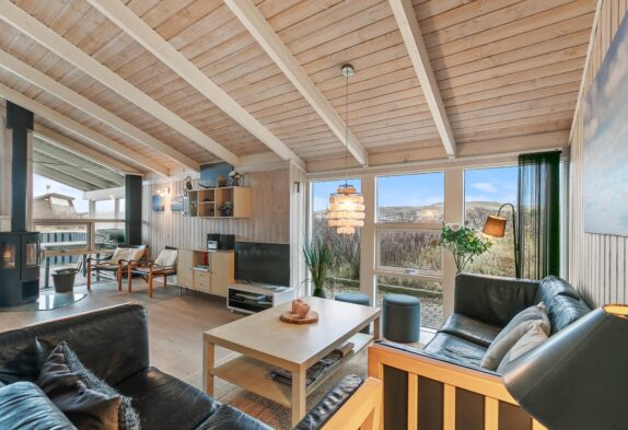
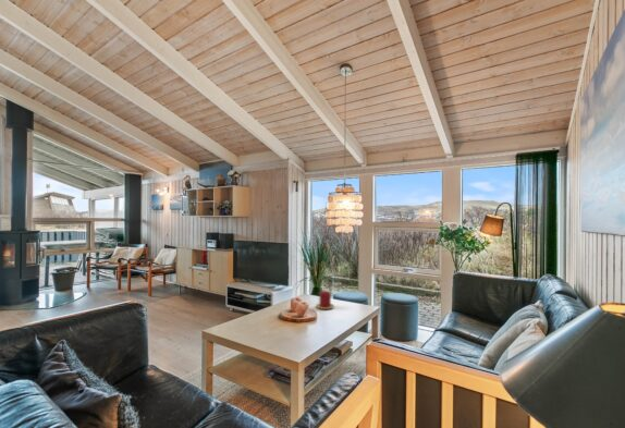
+ candle (324, 299)
